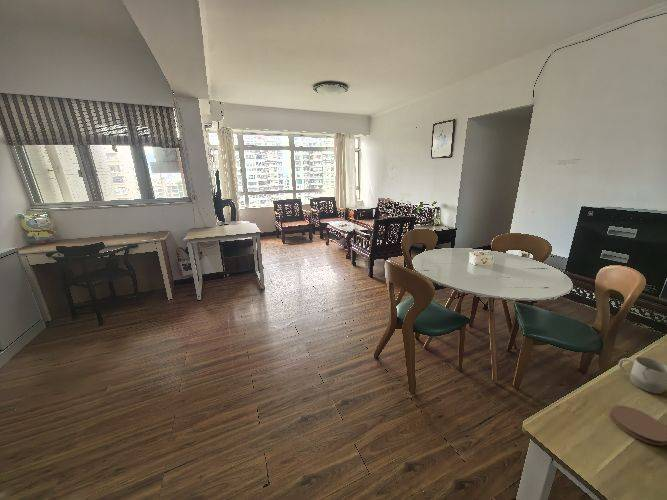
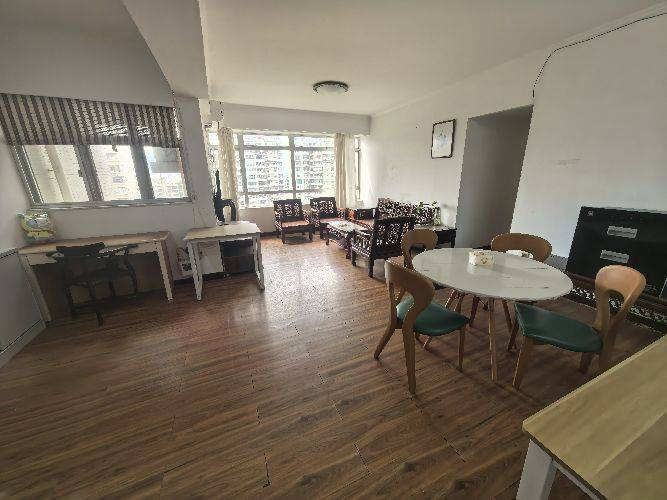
- cup (642, 371)
- coaster (638, 424)
